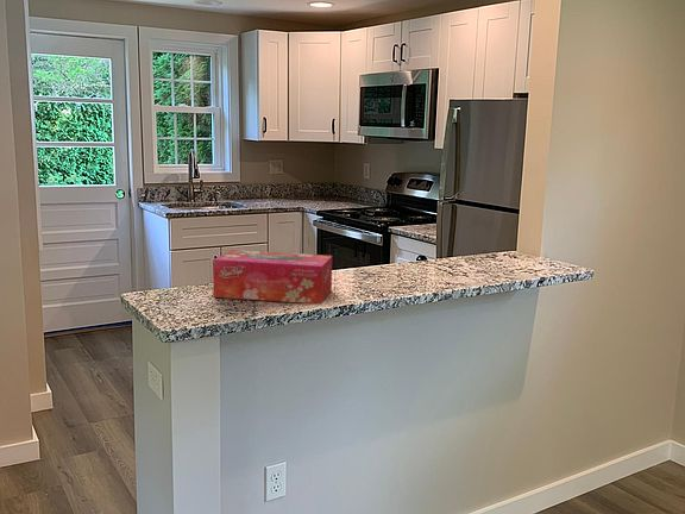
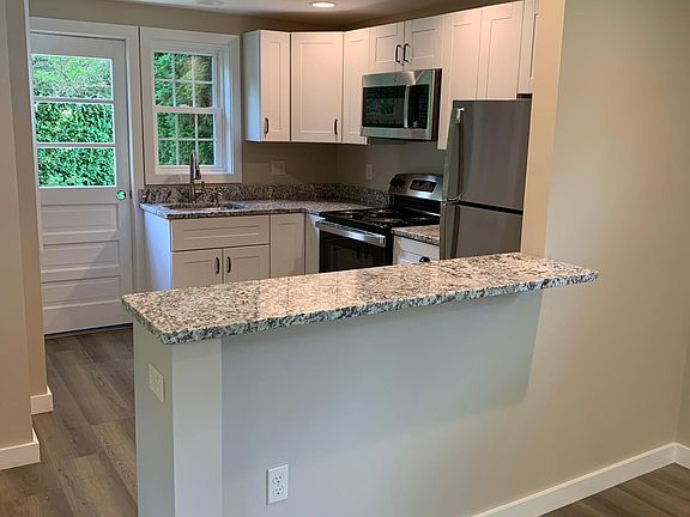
- tissue box (274, 275)
